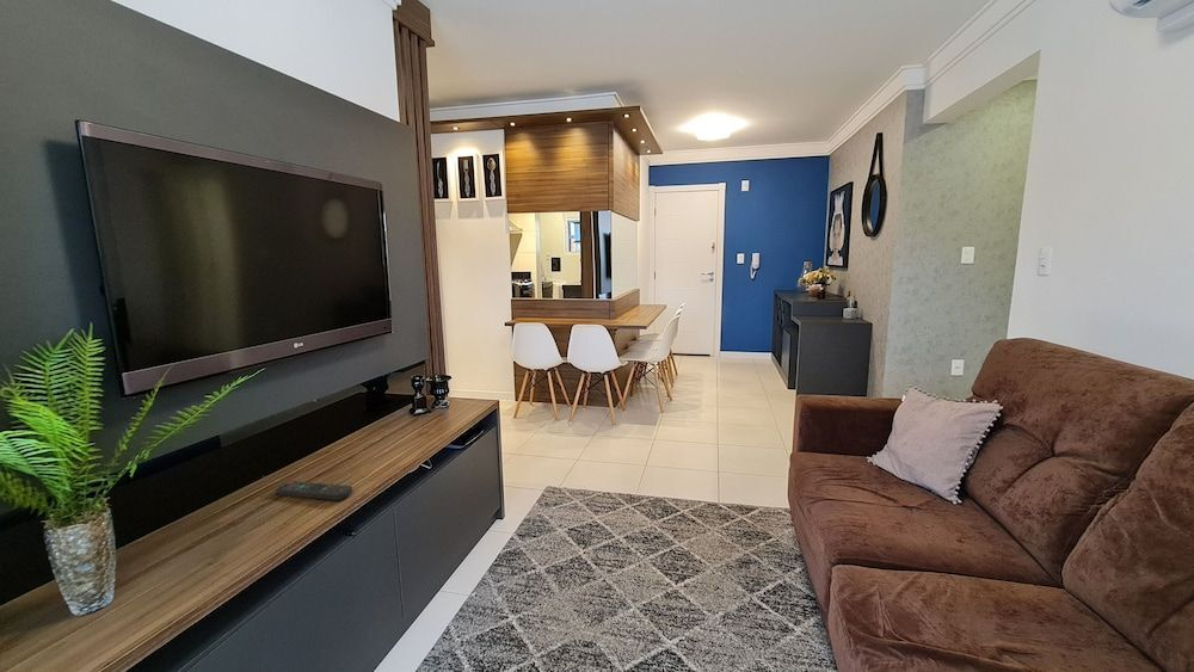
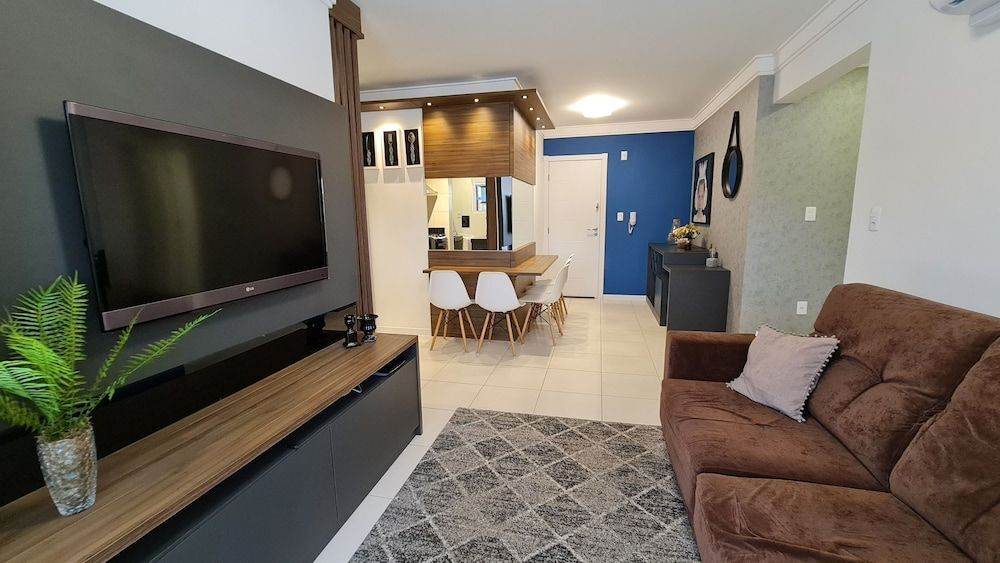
- remote control (314, 489)
